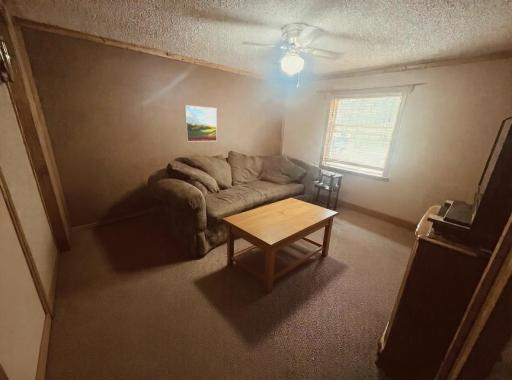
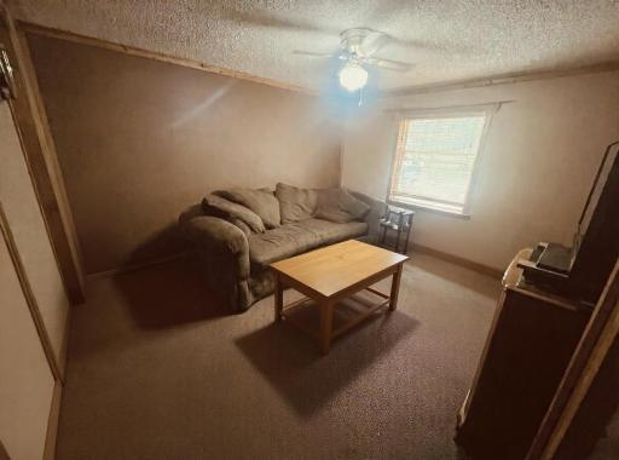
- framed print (201, 124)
